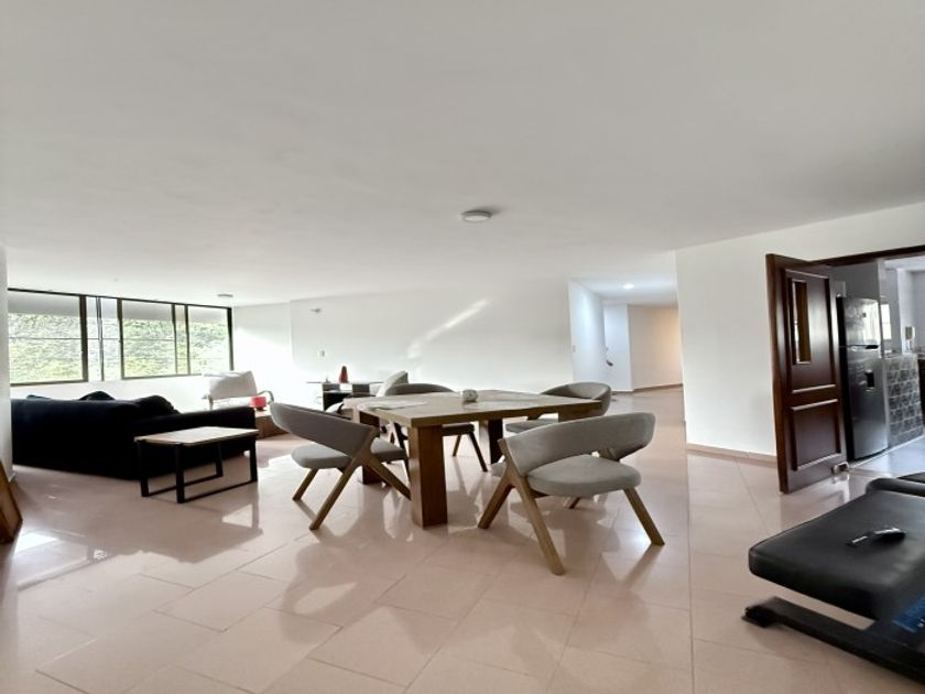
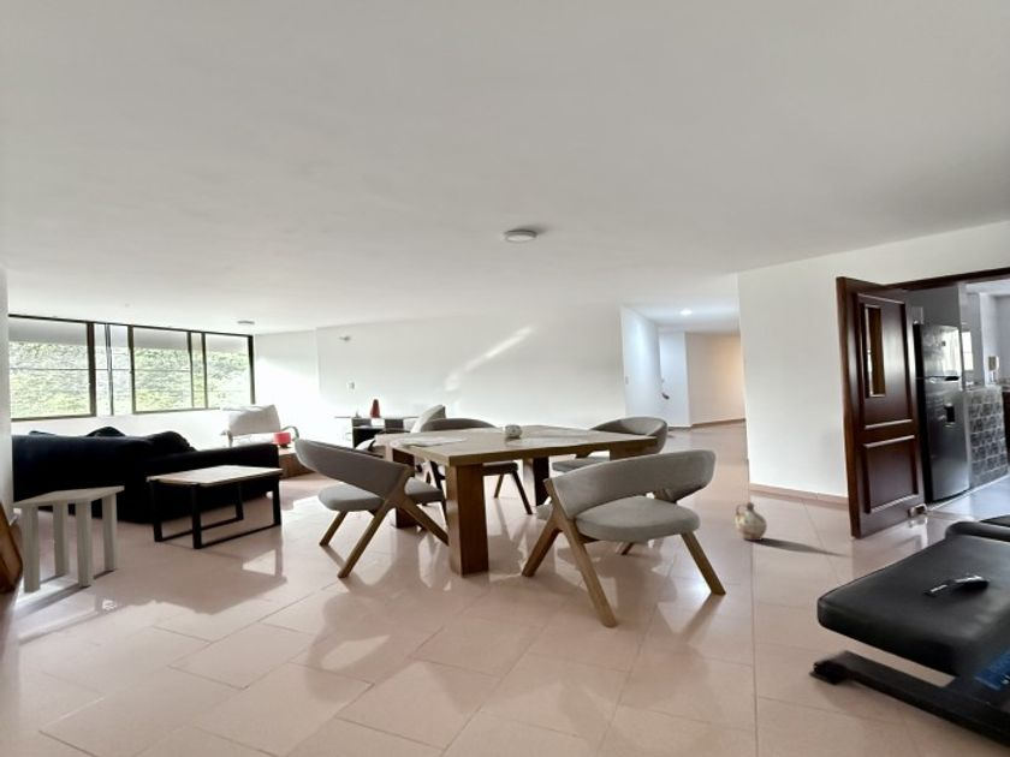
+ ceramic jug (750, 520)
+ side table (67, 536)
